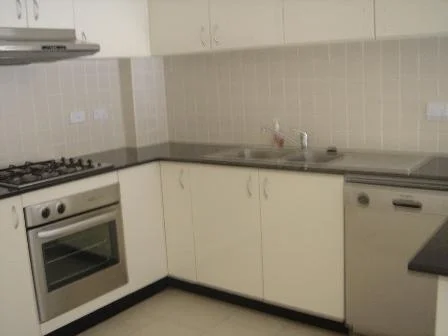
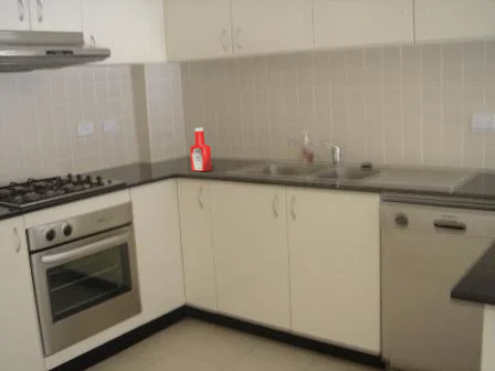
+ soap bottle (200, 149)
